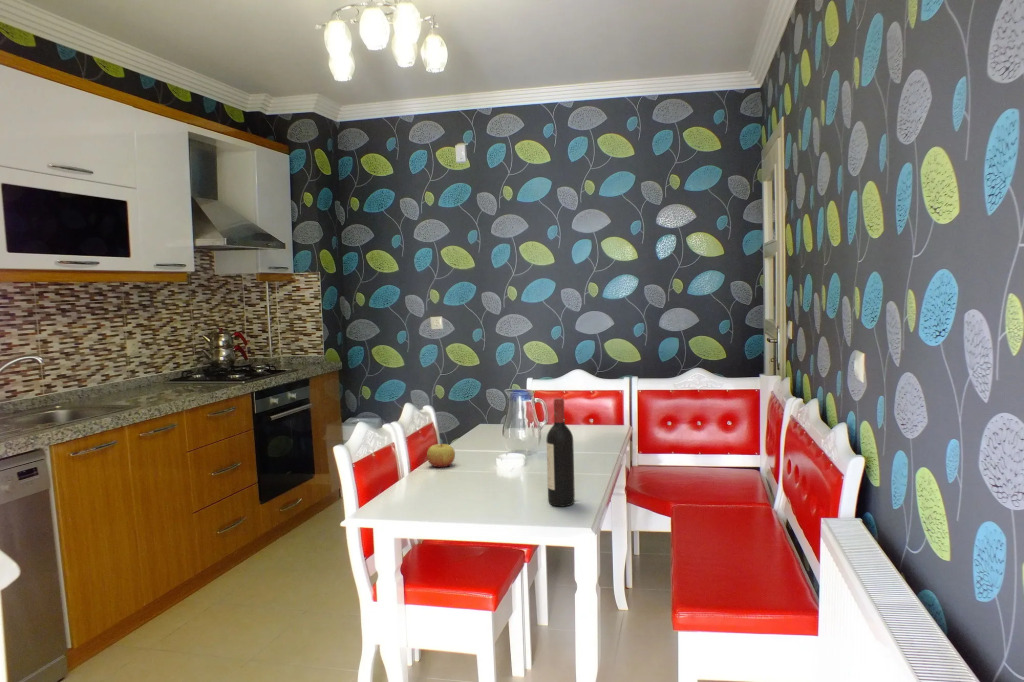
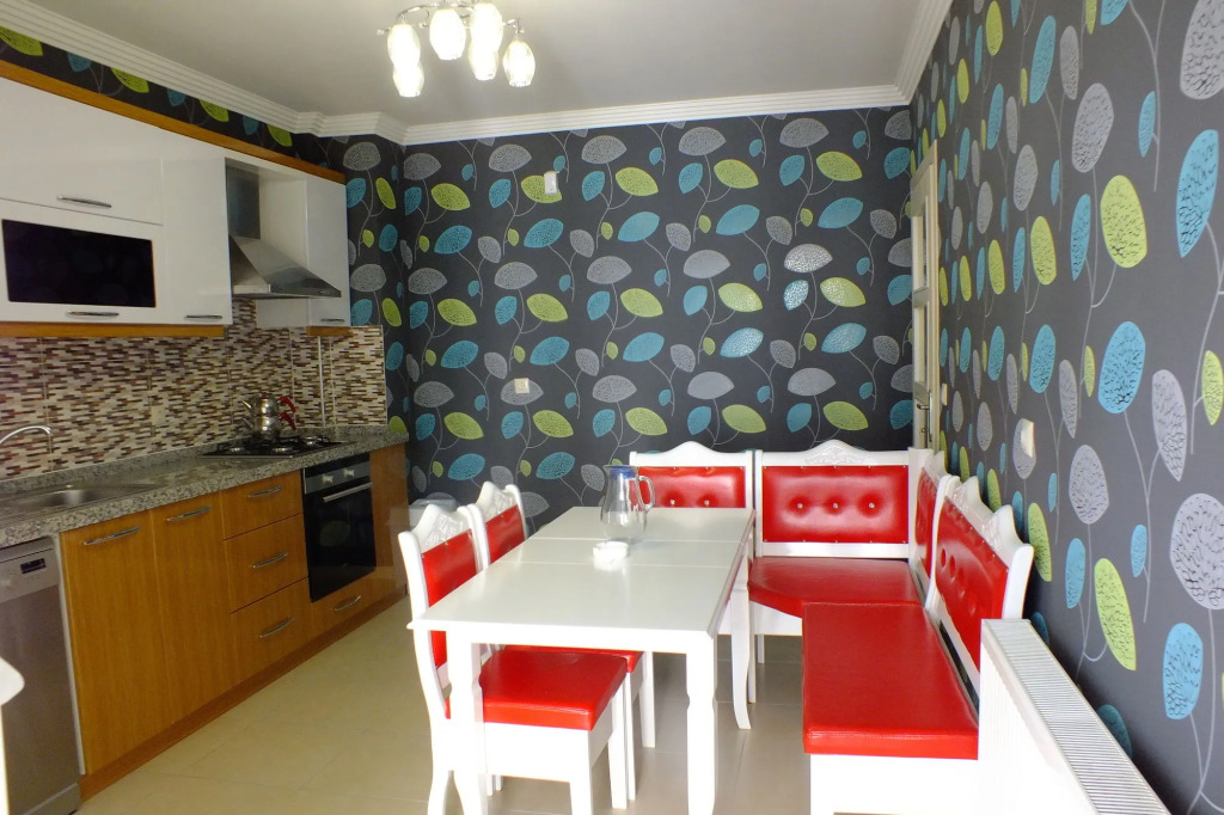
- apple (441, 454)
- wine bottle (560, 451)
